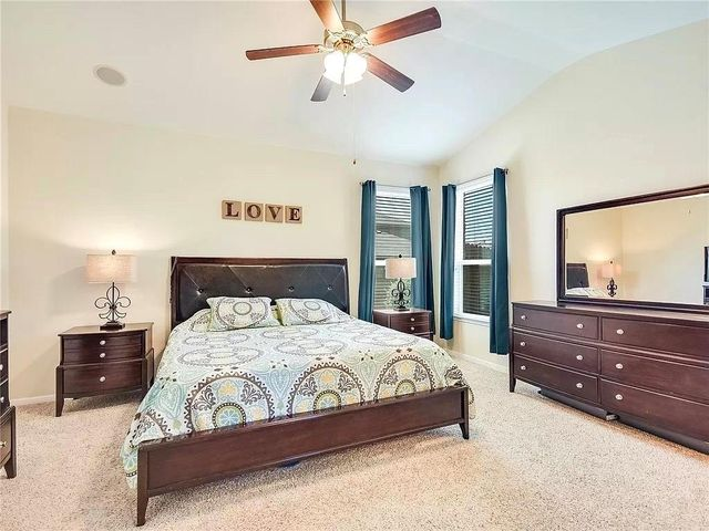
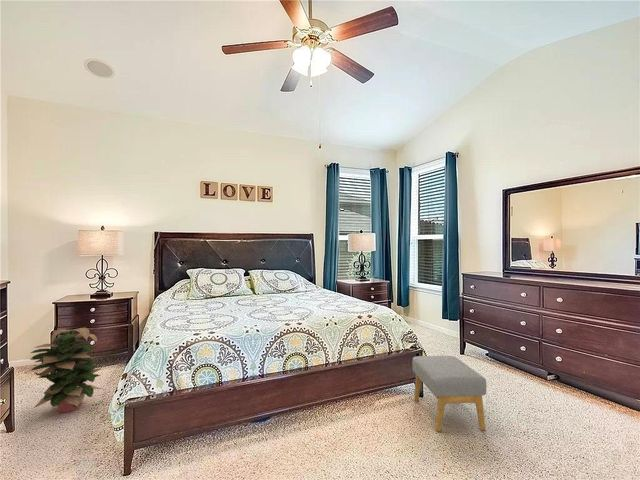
+ decorative plant (68, 368)
+ footstool (446, 388)
